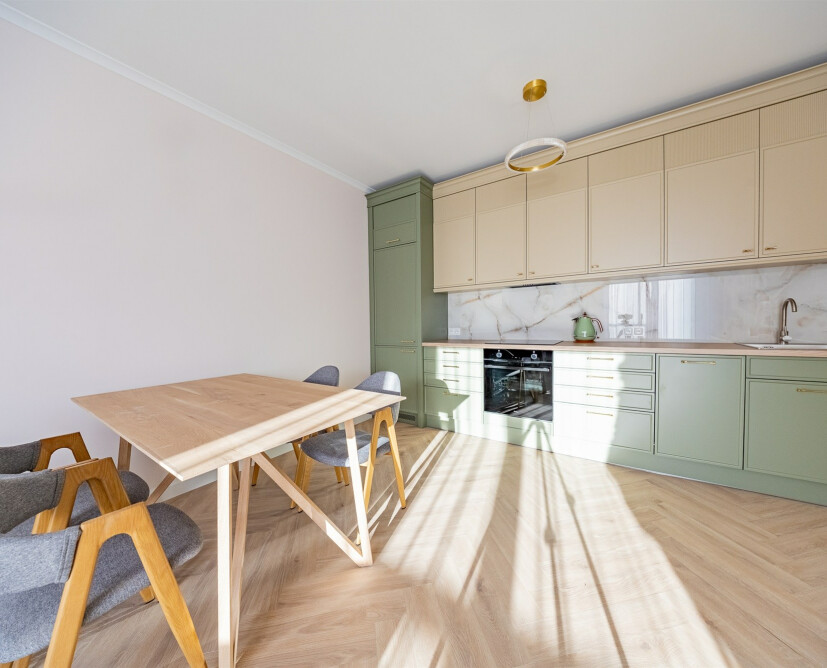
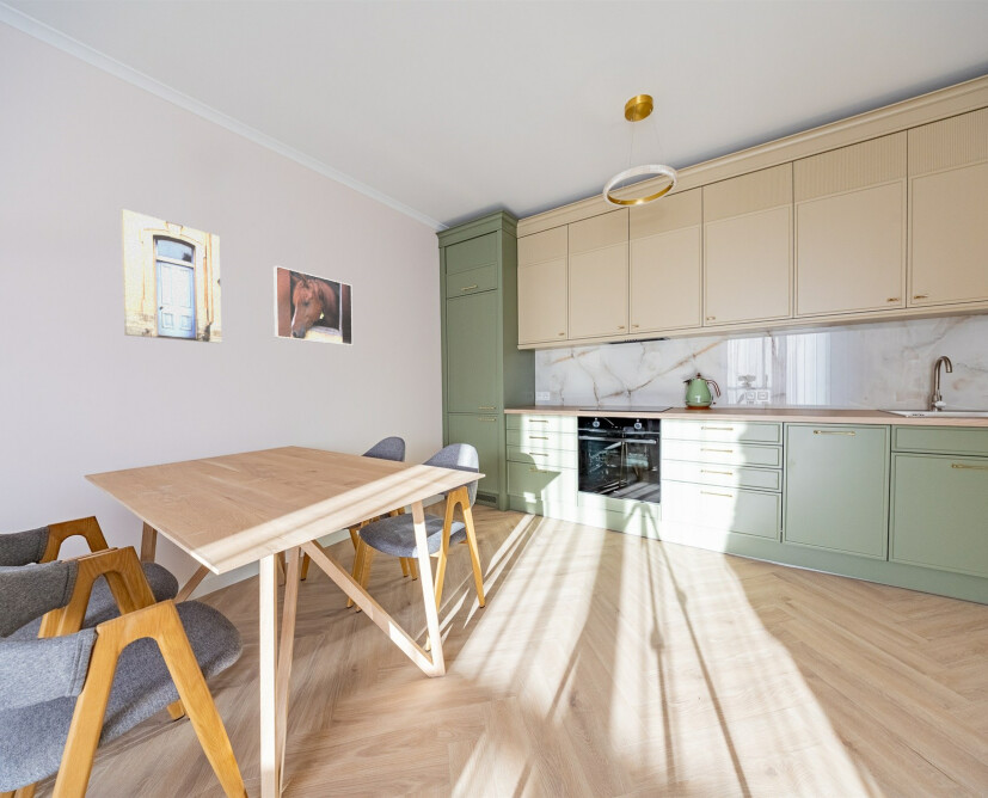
+ wall art (174, 282)
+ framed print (315, 308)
